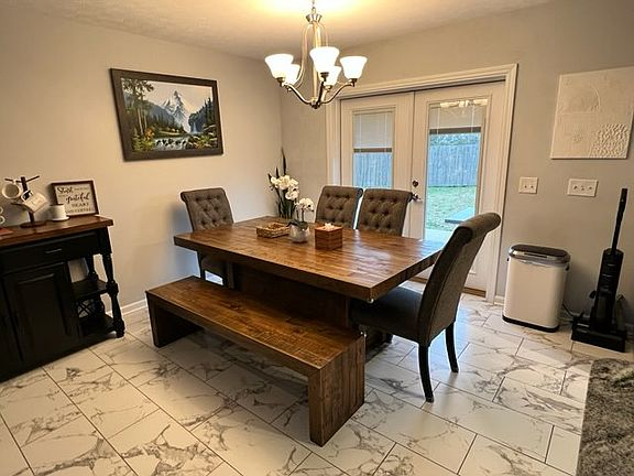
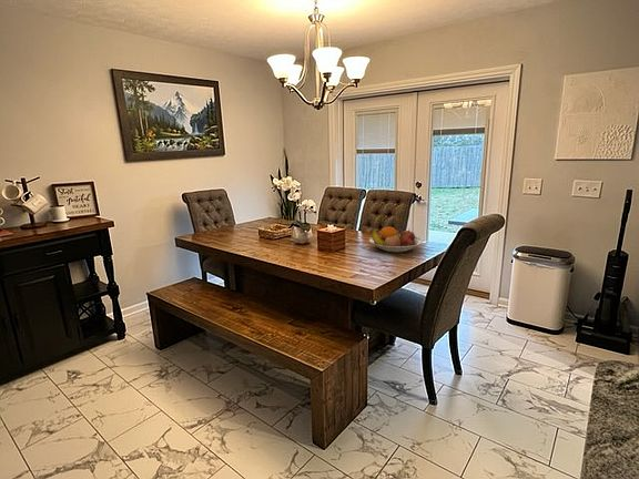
+ fruit bowl (395, 237)
